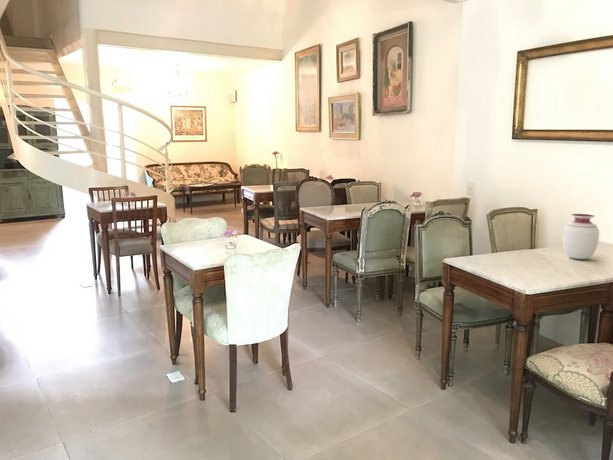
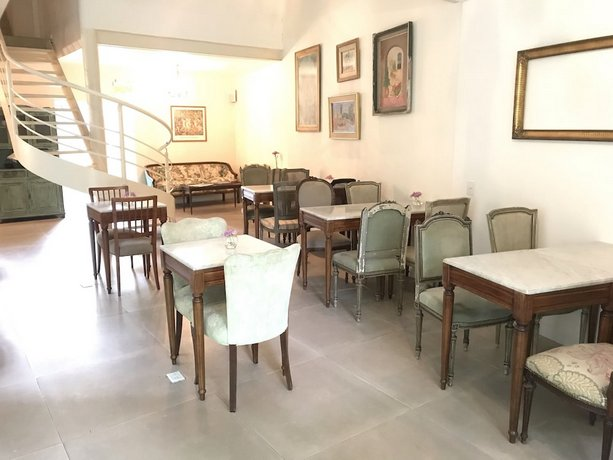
- vase (580, 236)
